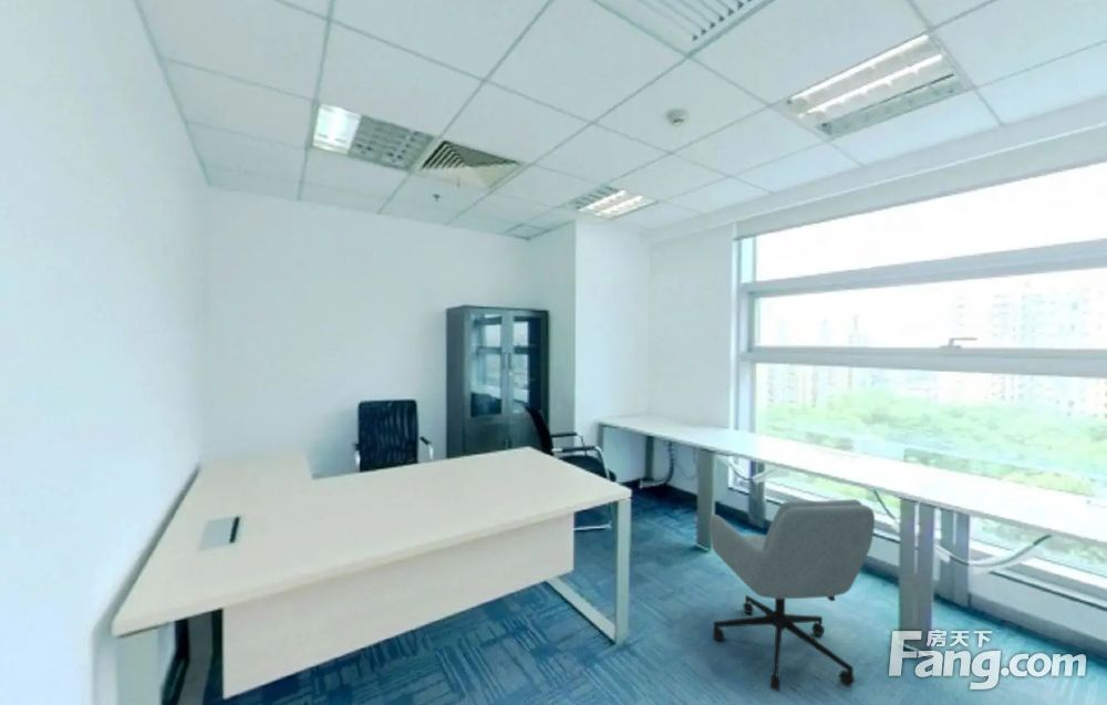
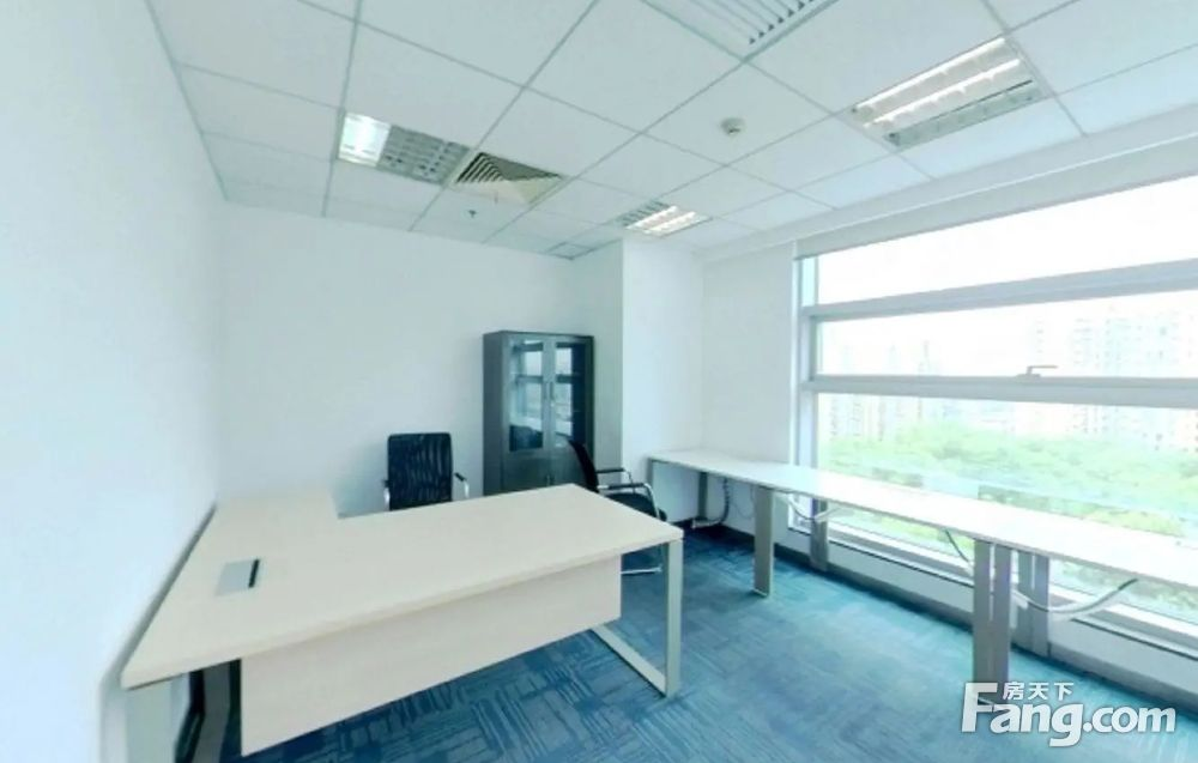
- office chair (783, 566)
